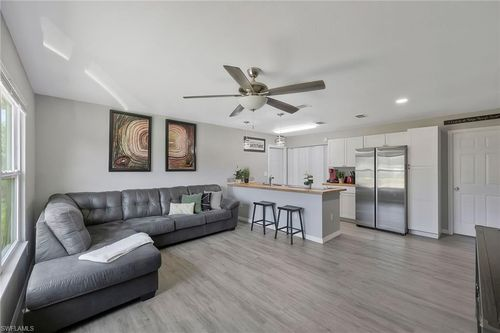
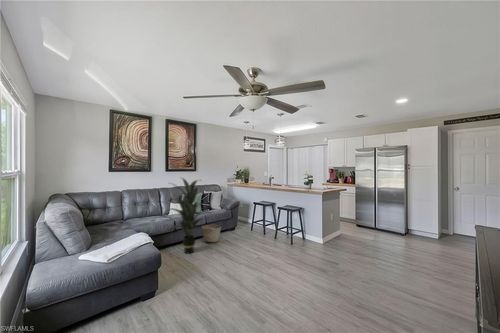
+ basket (211, 232)
+ indoor plant (185, 214)
